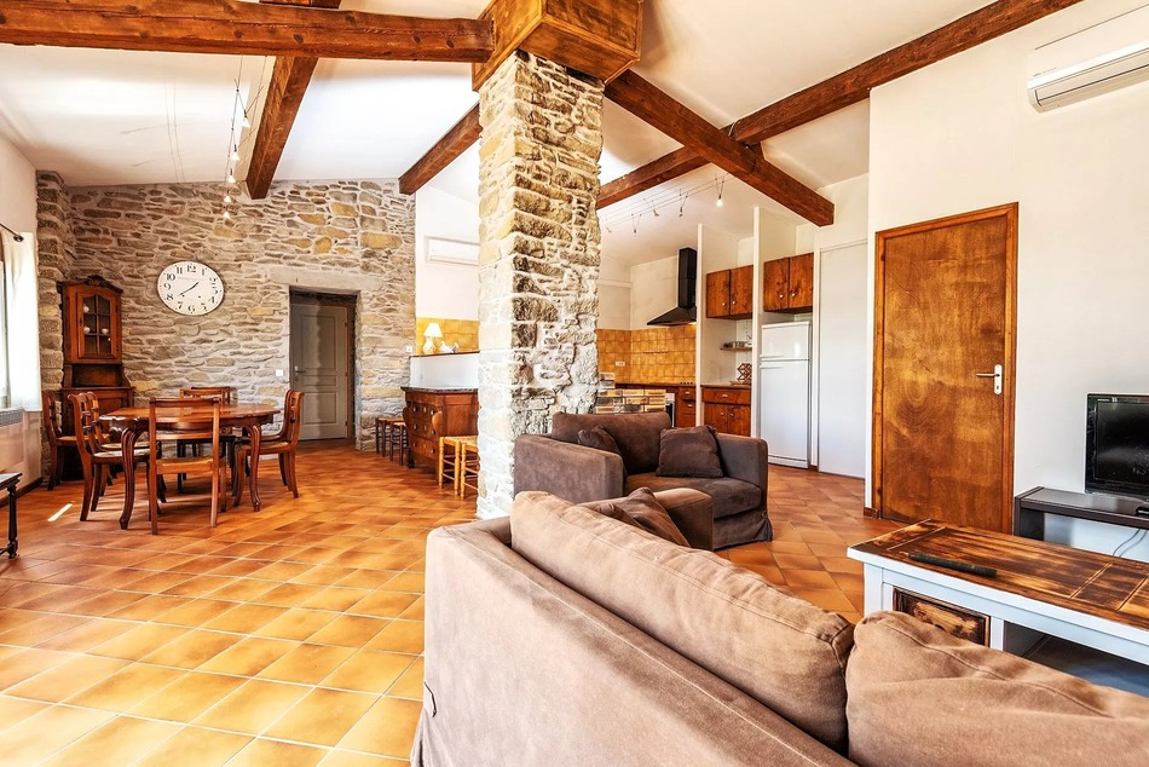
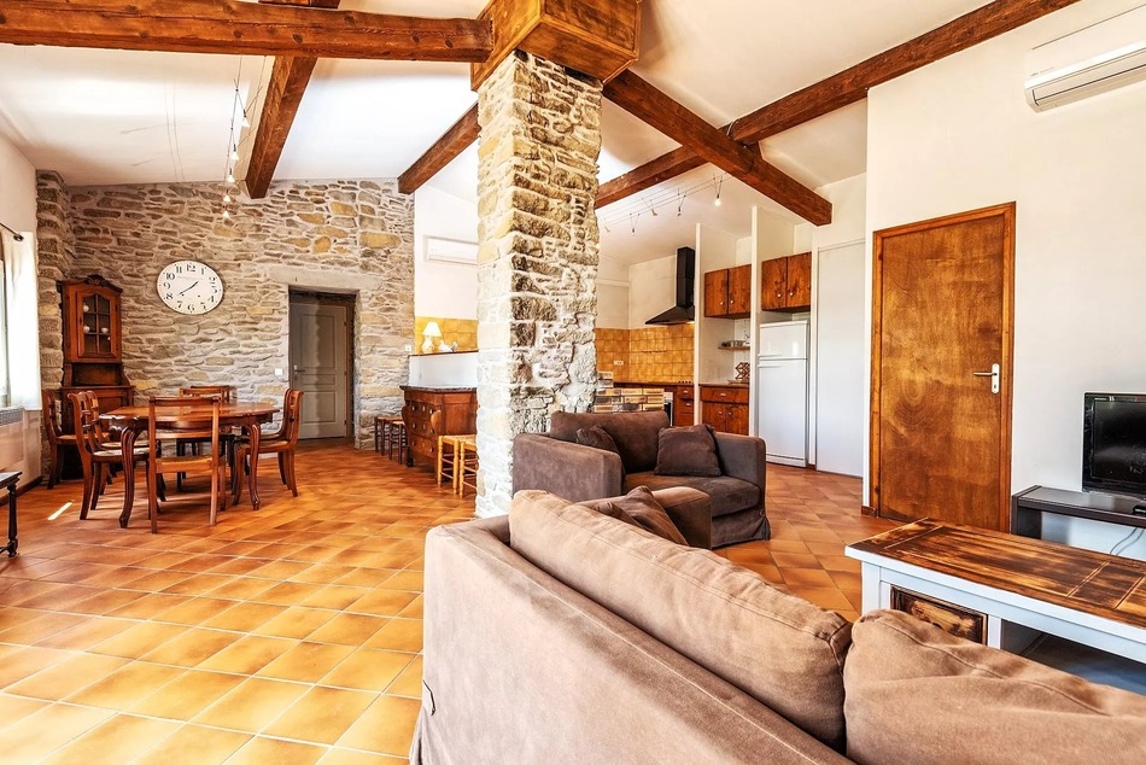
- remote control (949, 564)
